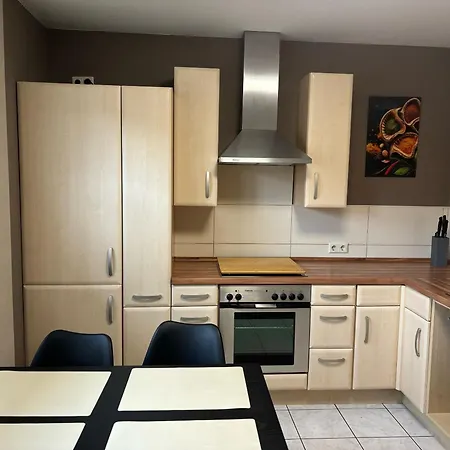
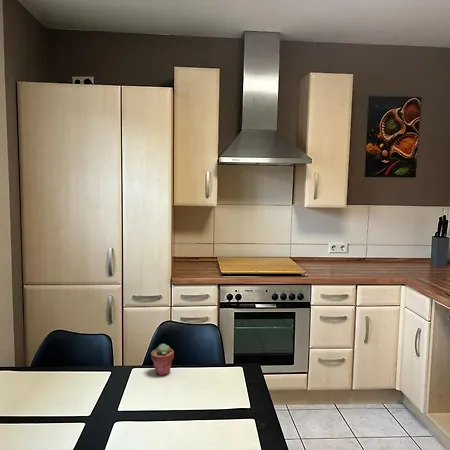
+ potted succulent (162, 358)
